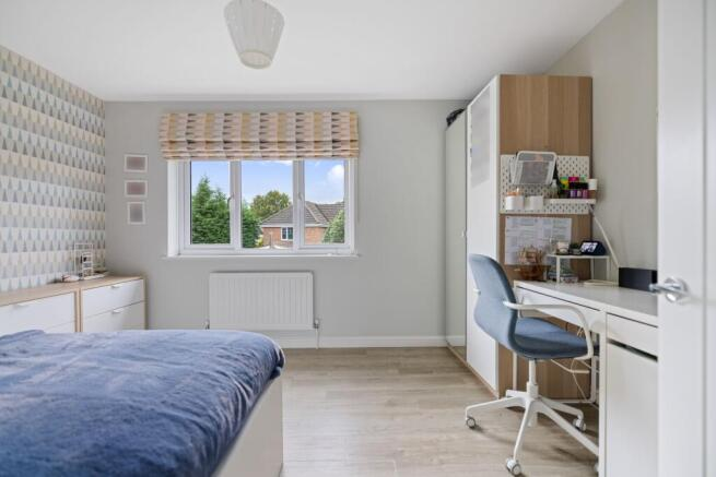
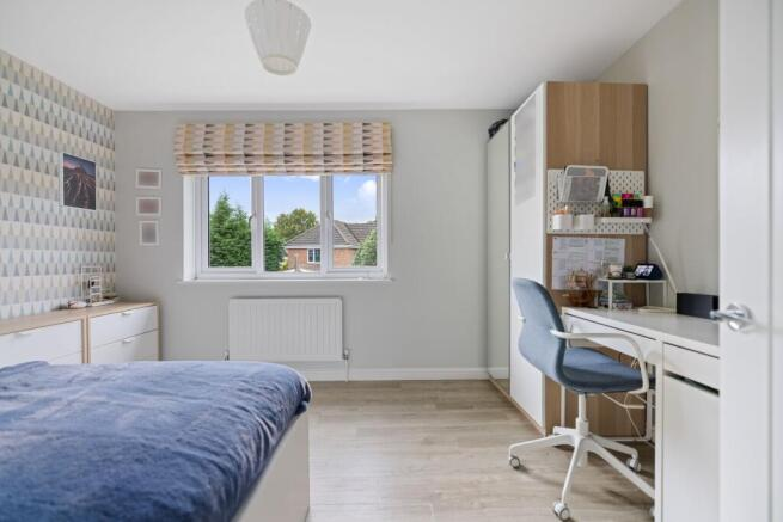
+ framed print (78, 183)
